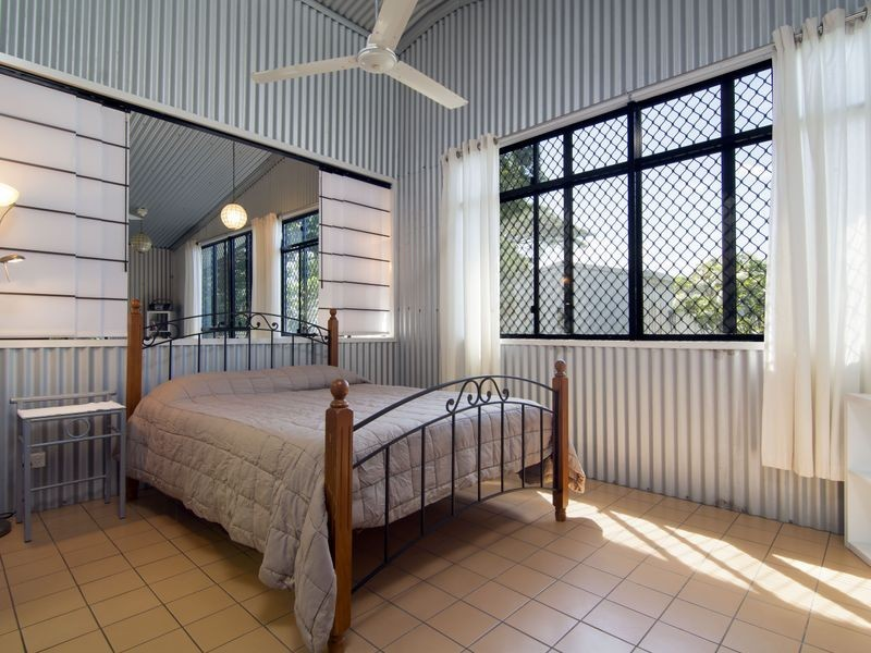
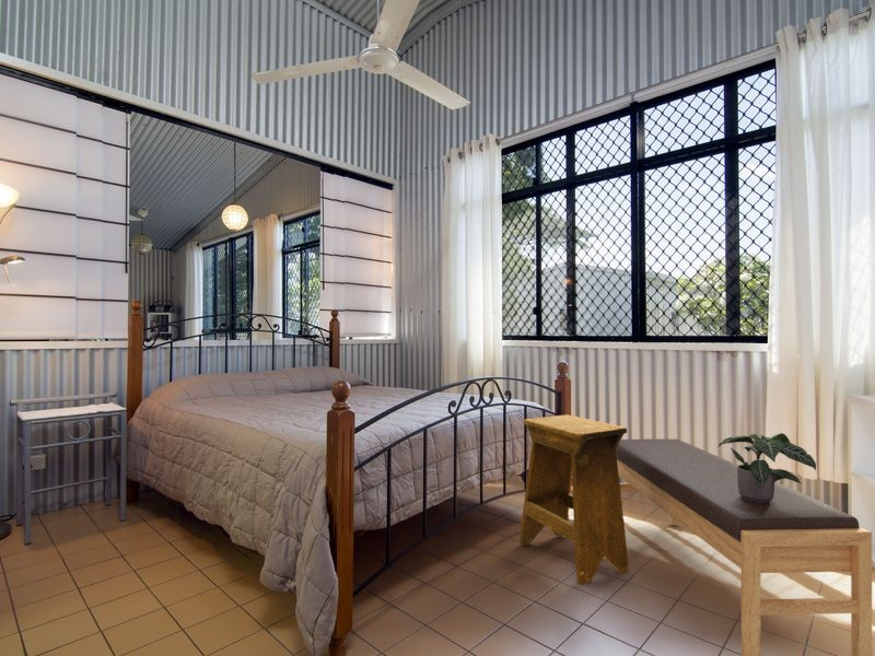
+ potted plant (763, 467)
+ bench (701, 522)
+ stool (569, 489)
